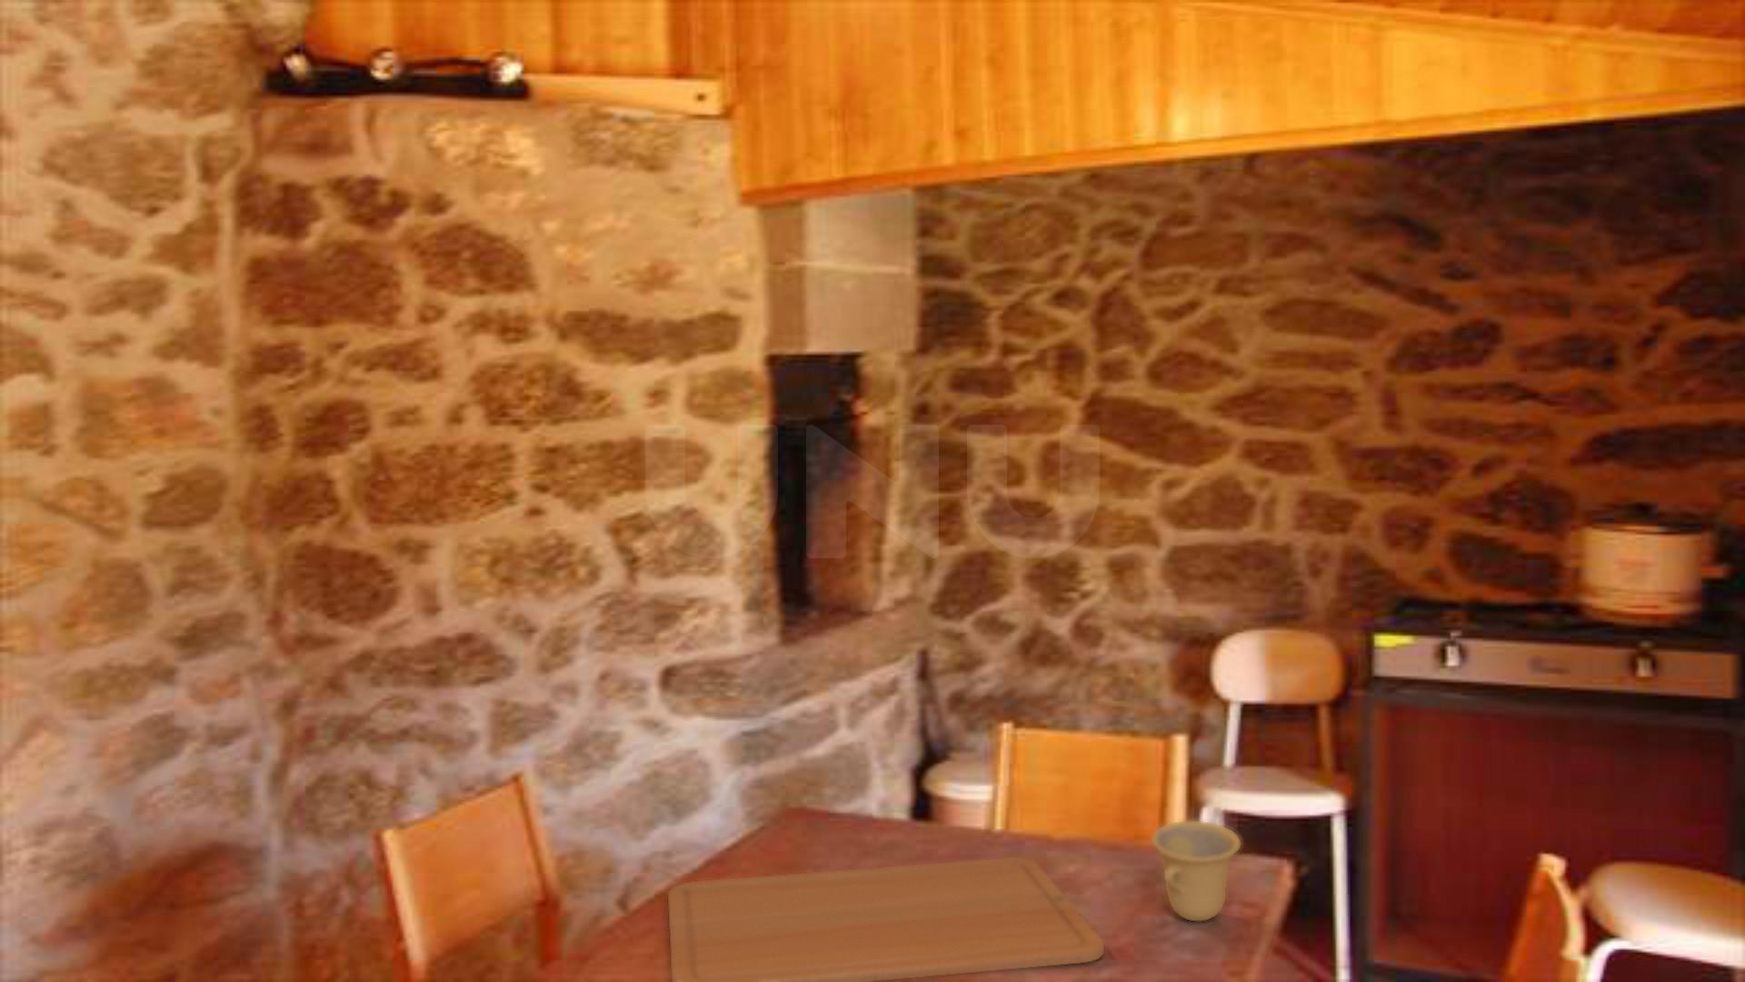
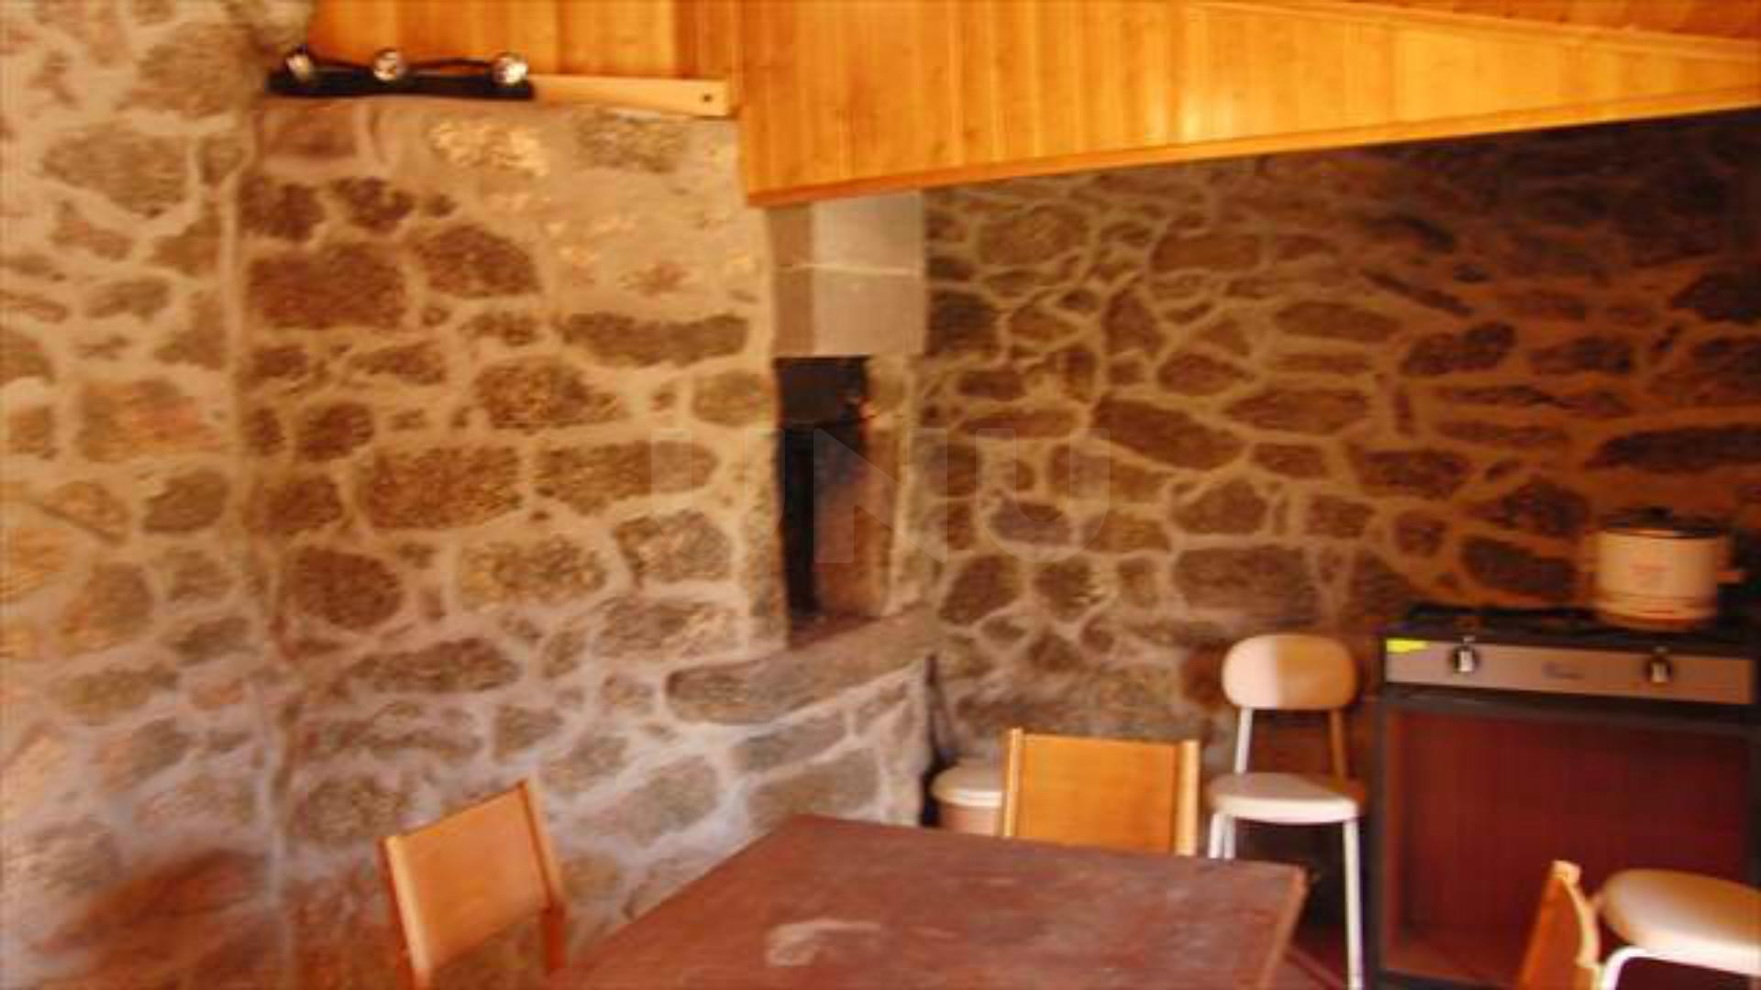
- cup (1196, 875)
- chopping board (874, 918)
